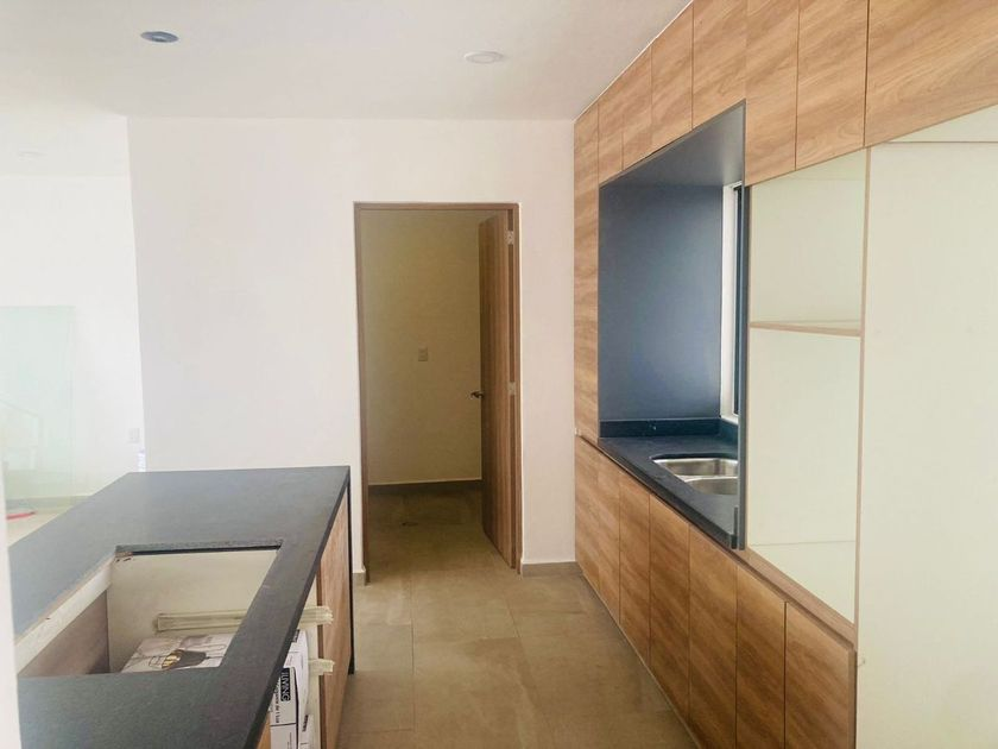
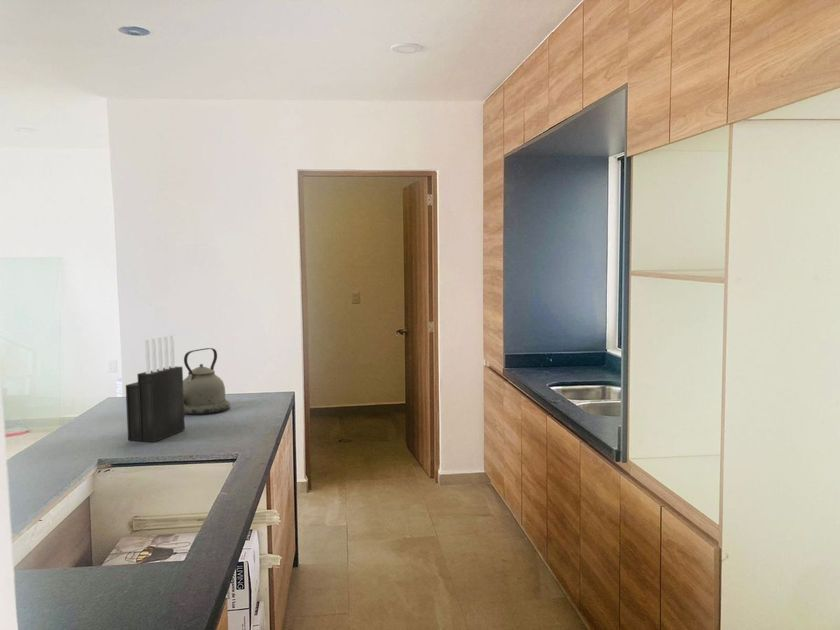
+ knife block (152, 386)
+ kettle (200, 379)
